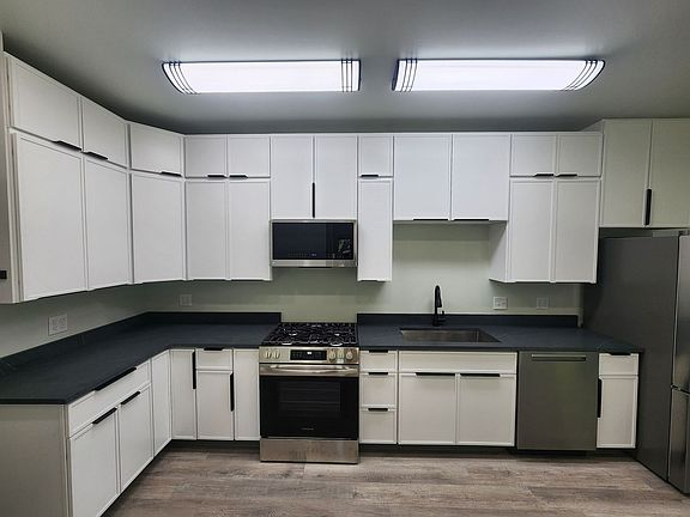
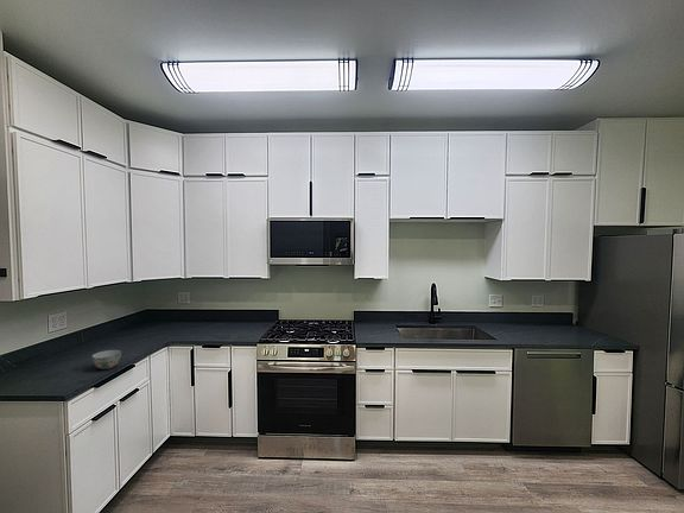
+ soup bowl (107, 360)
